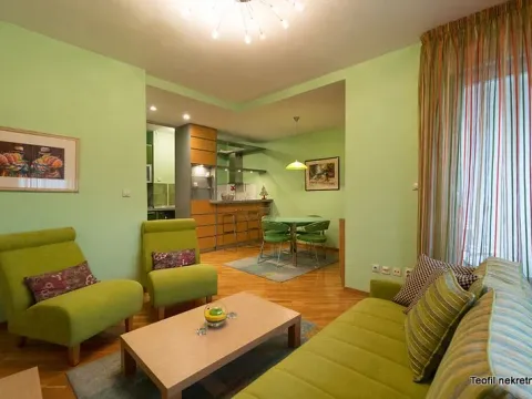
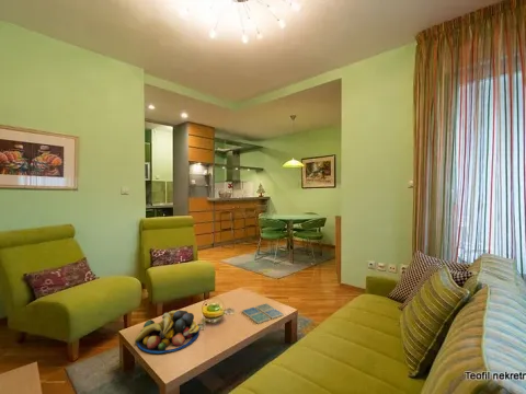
+ fruit bowl (169, 325)
+ drink coaster (262, 313)
